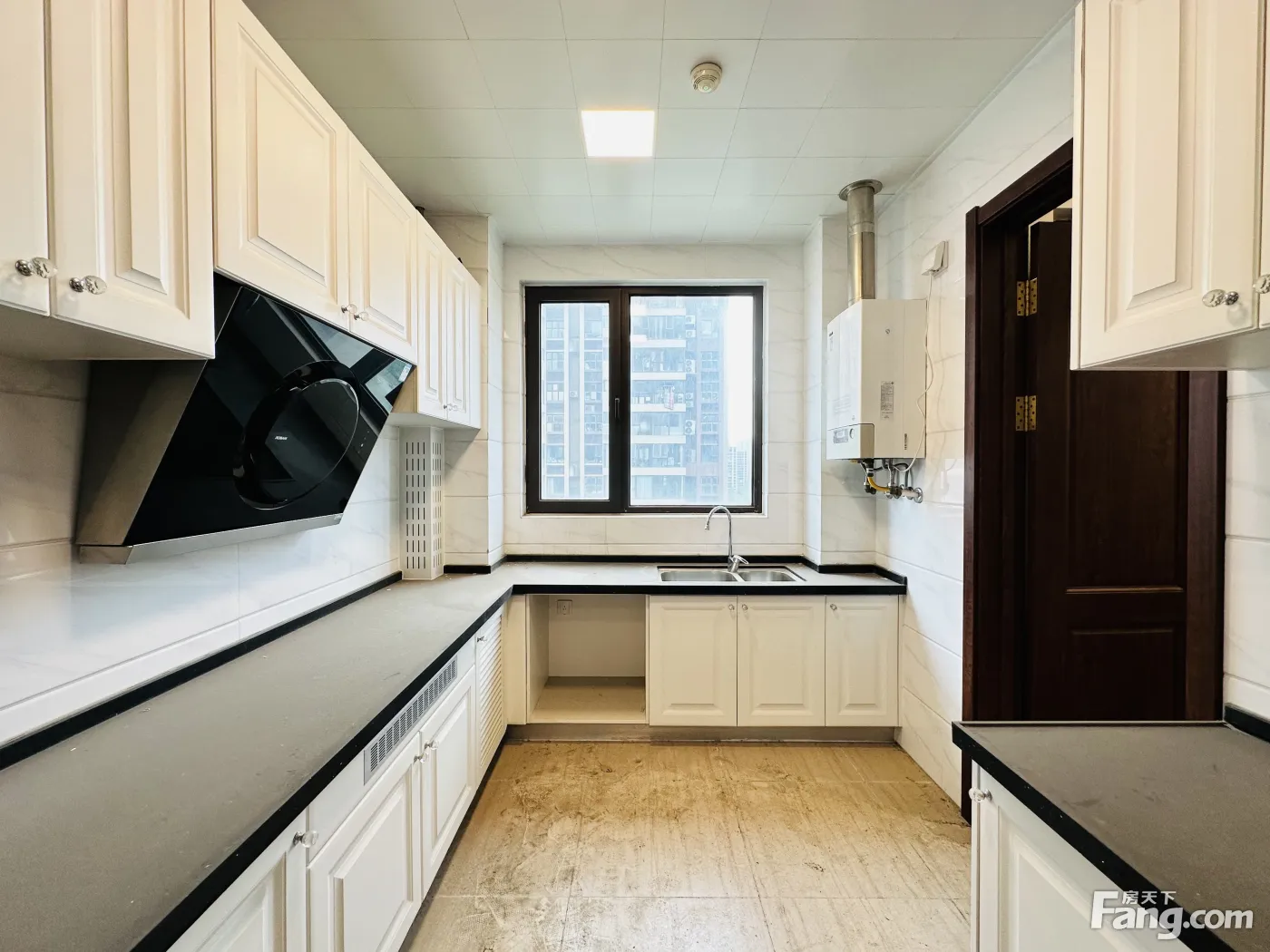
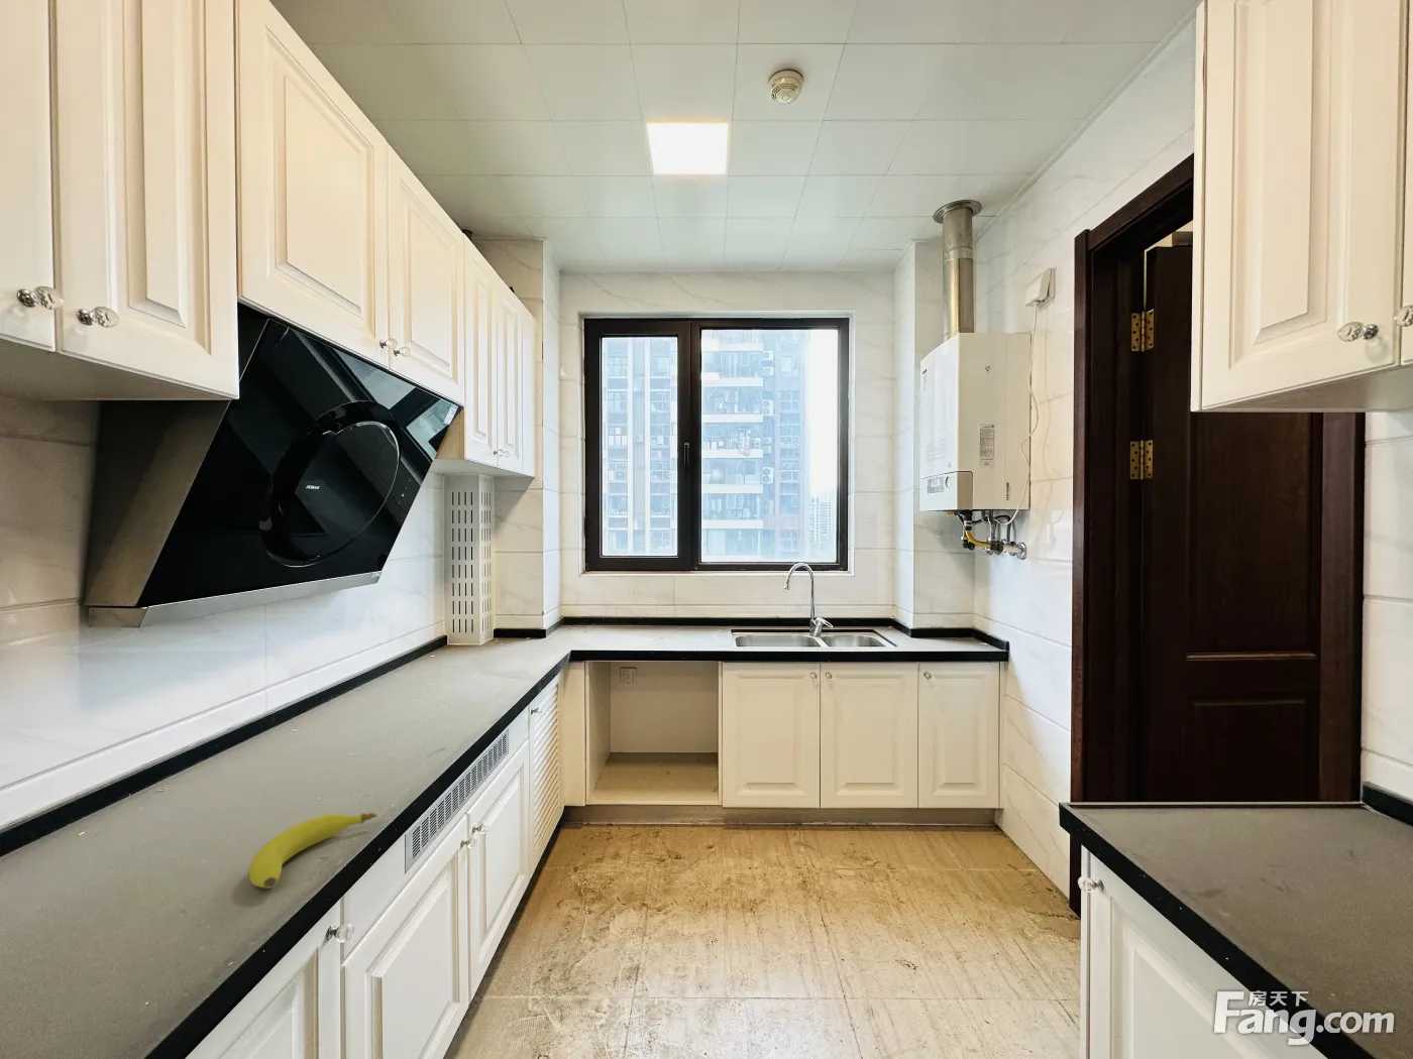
+ fruit (309, 845)
